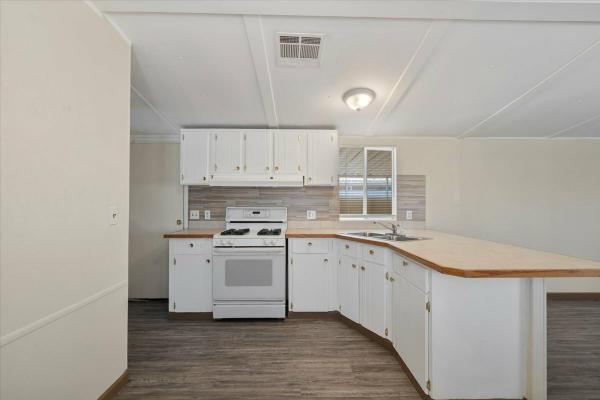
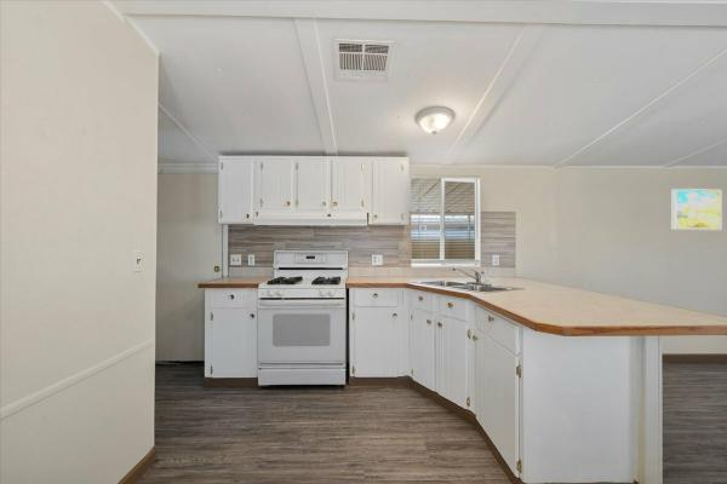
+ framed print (697, 209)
